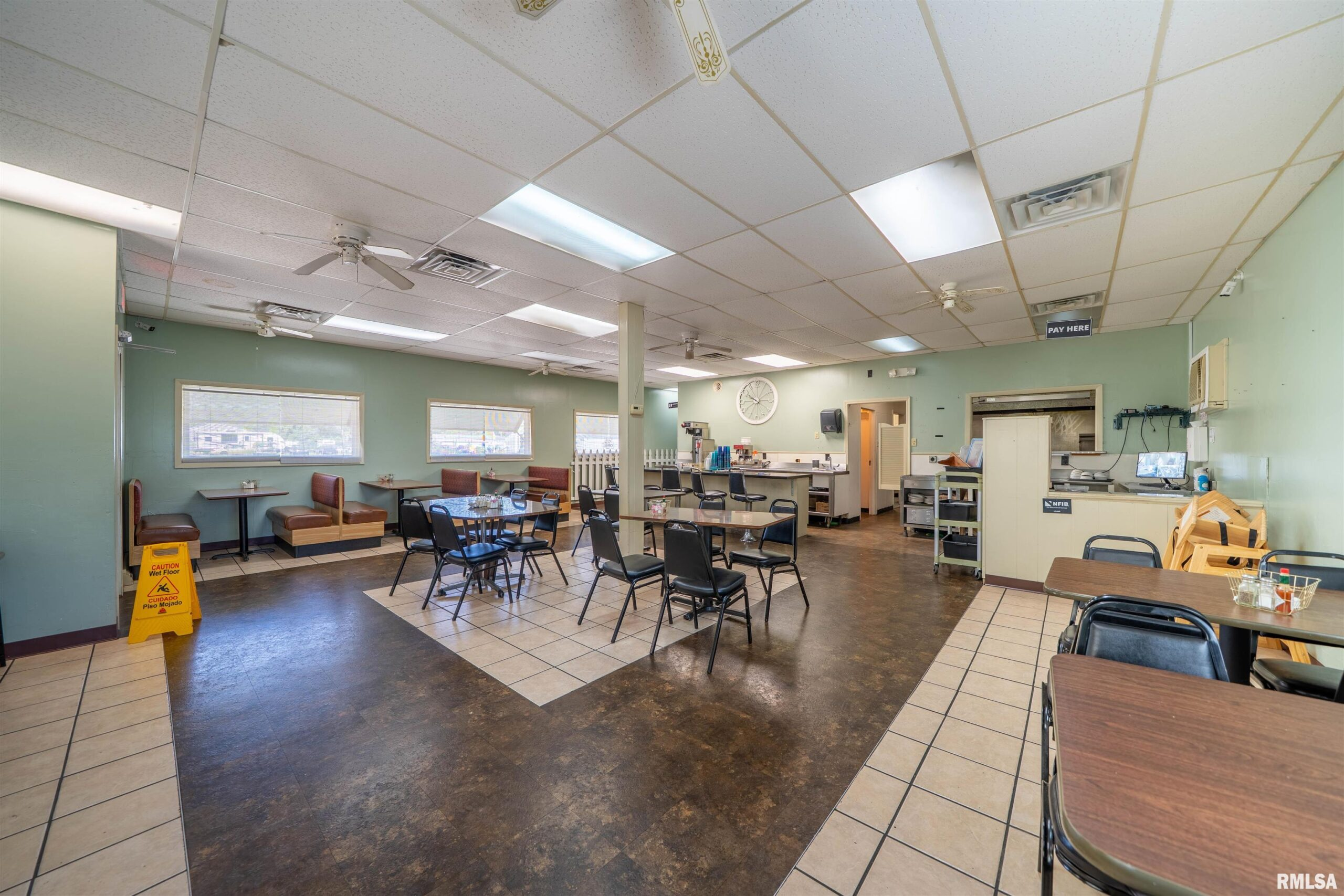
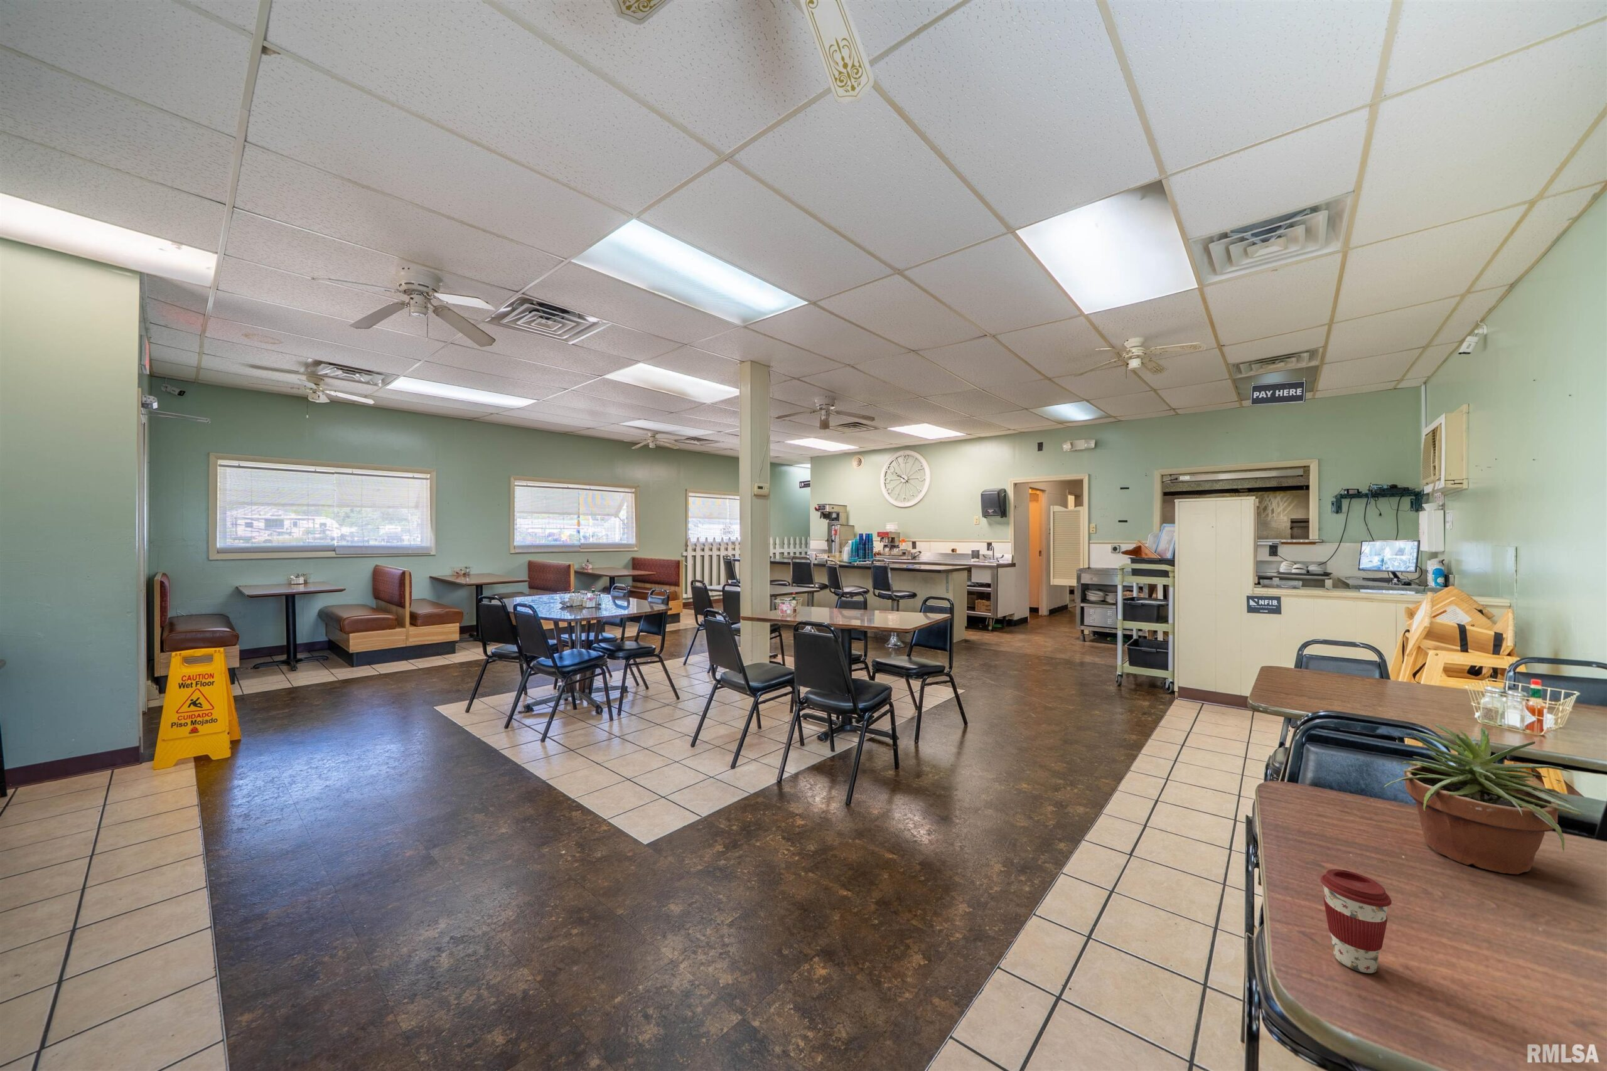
+ potted plant (1472, 791)
+ coffee cup (1355, 922)
